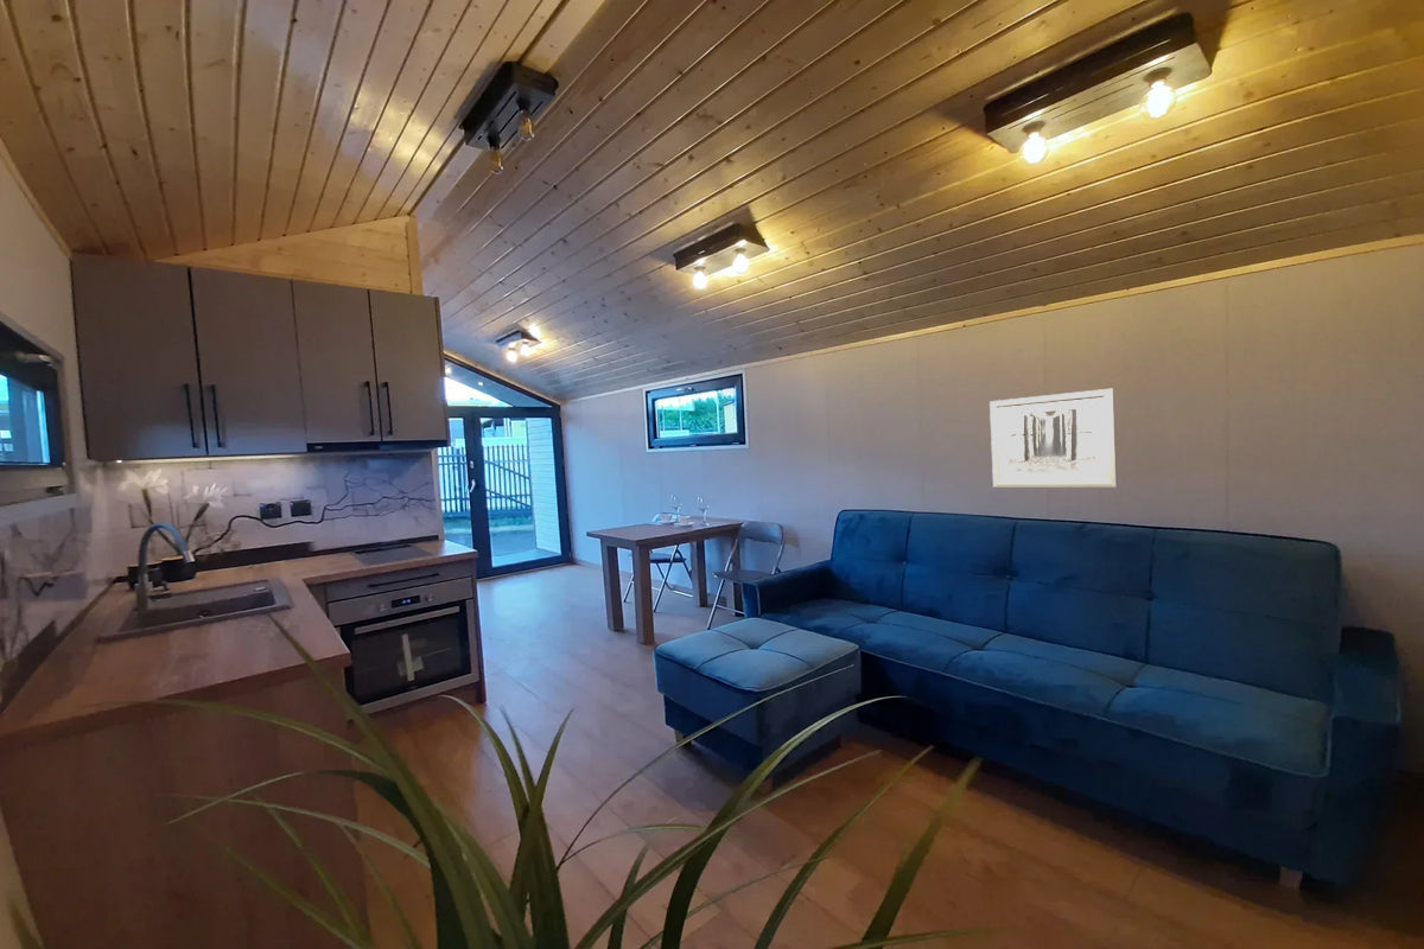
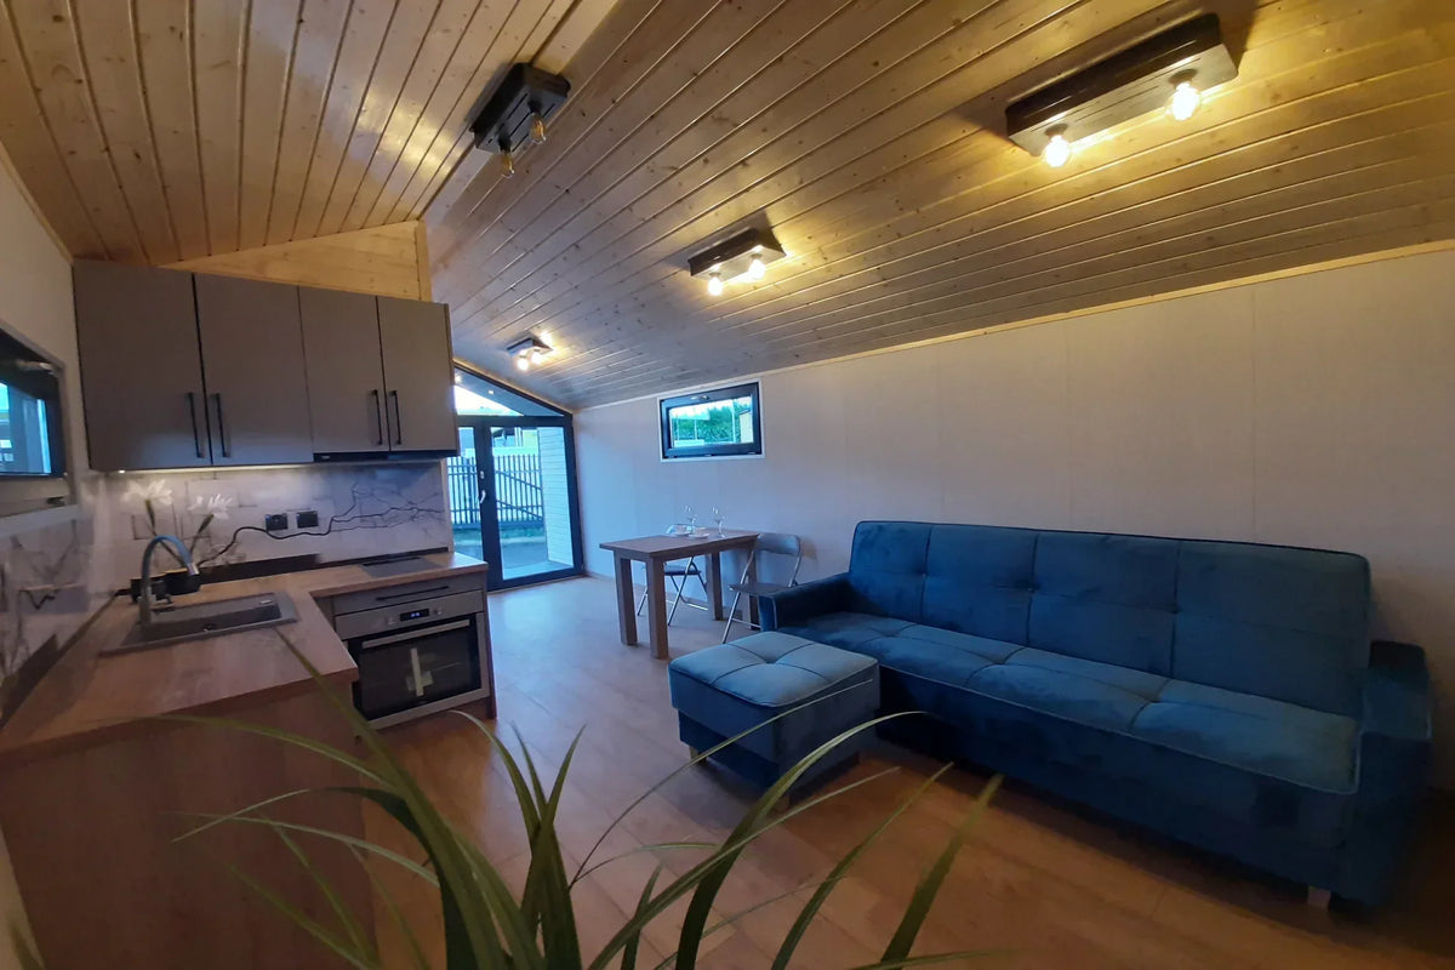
- wall art (1049, 441)
